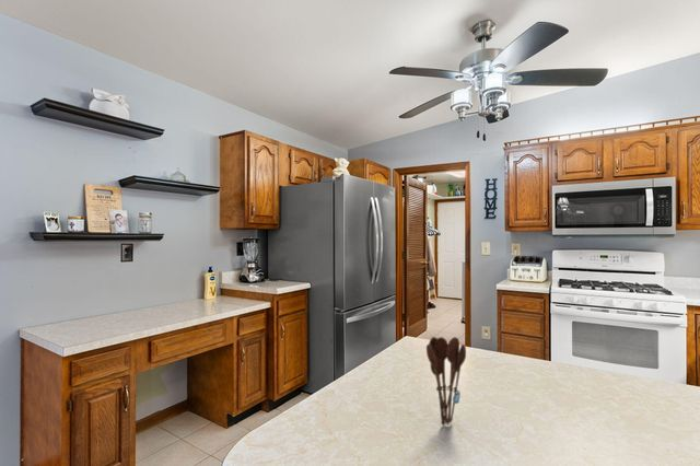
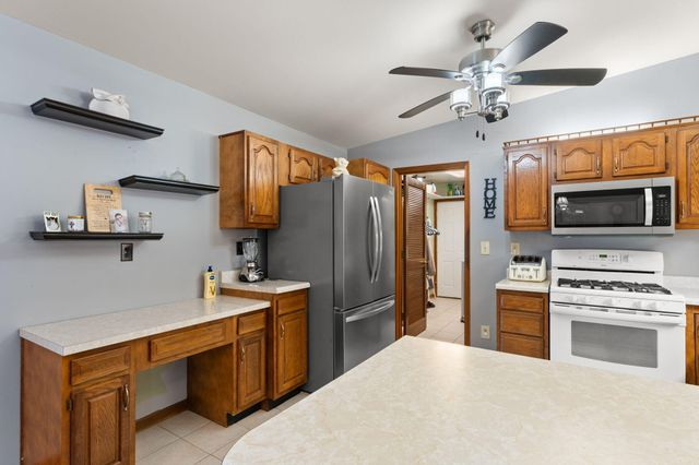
- utensil holder (444, 378)
